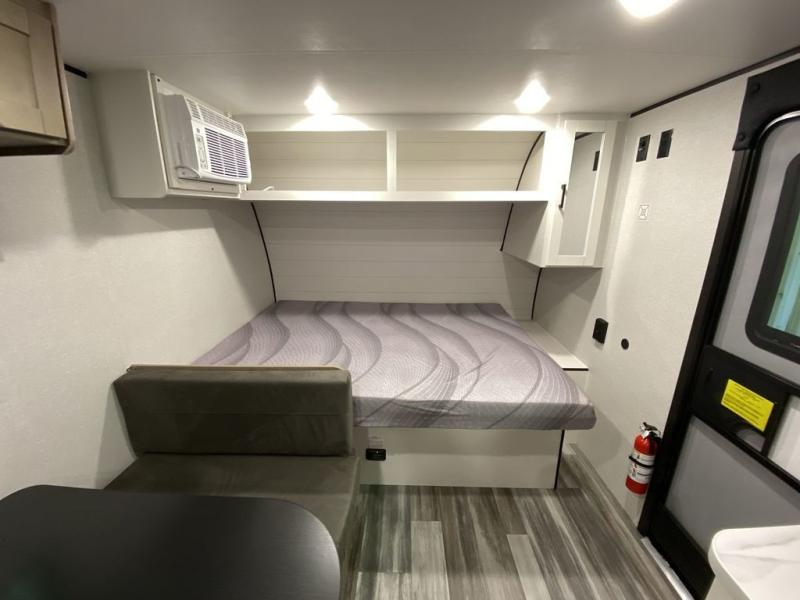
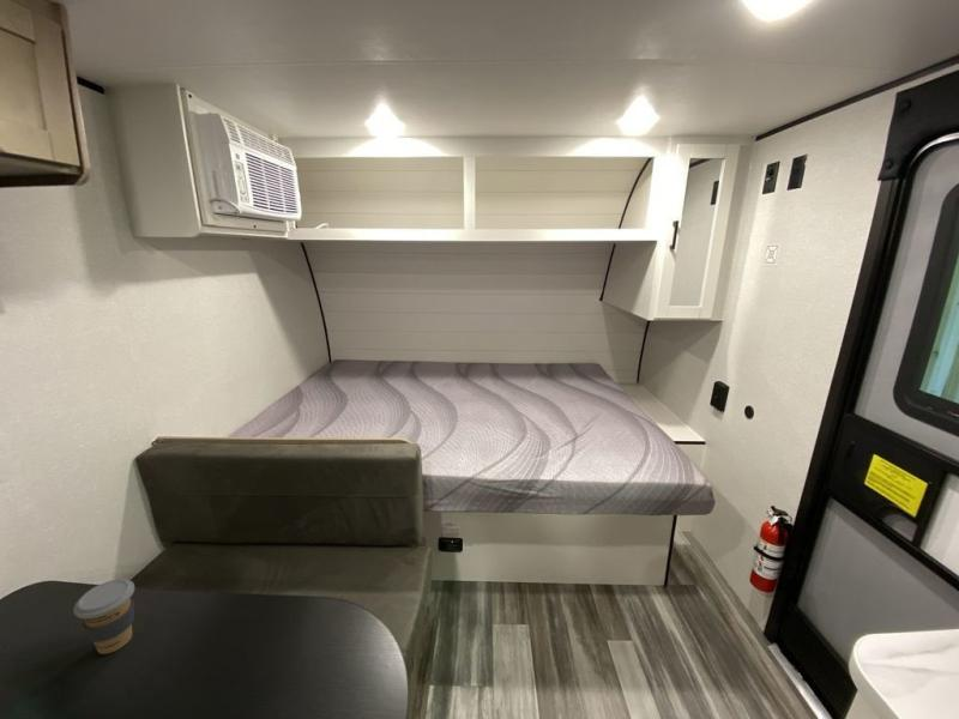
+ coffee cup (109, 617)
